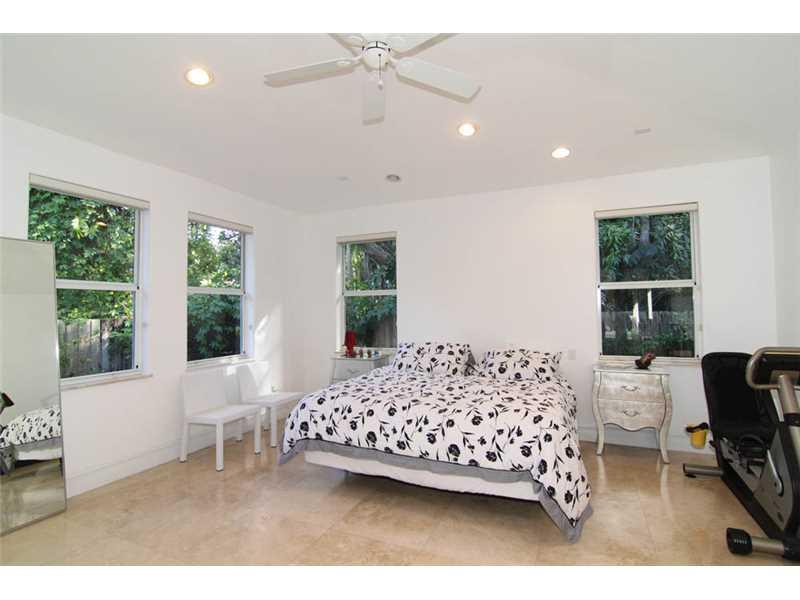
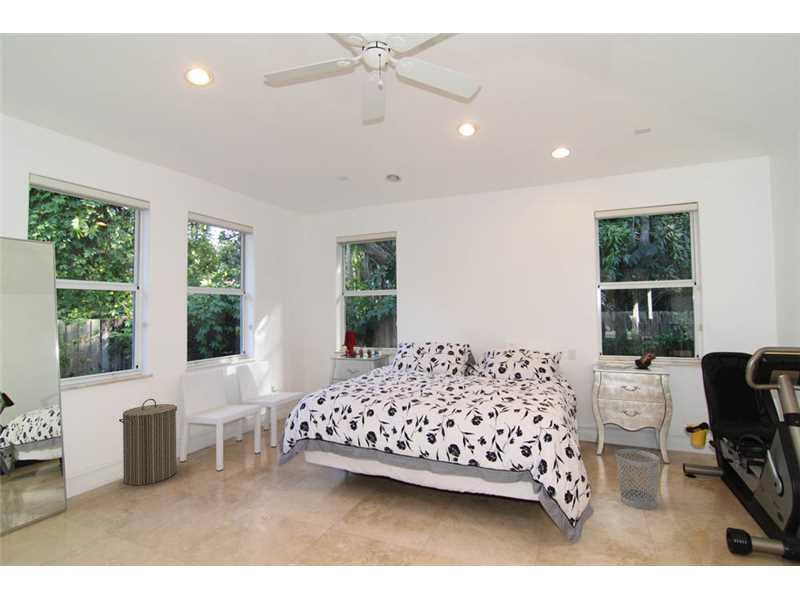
+ laundry hamper (150, 437)
+ wastebasket (637, 478)
